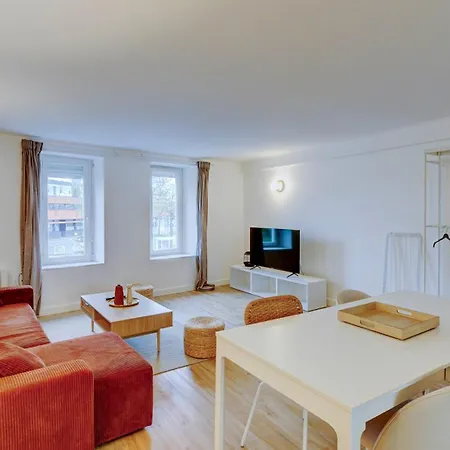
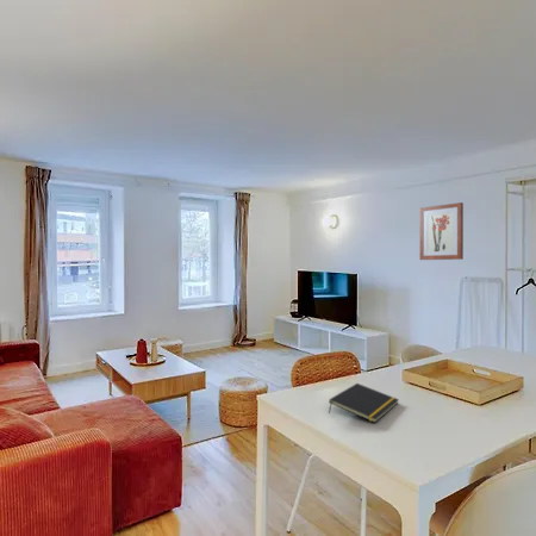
+ notepad (364, 400)
+ wall art (440, 232)
